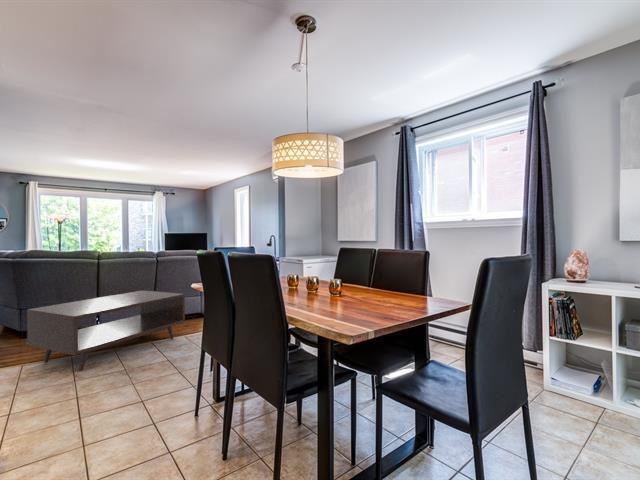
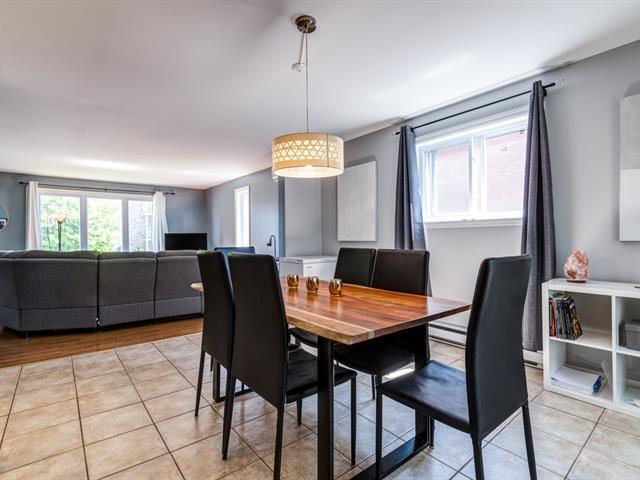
- coffee table (115, 324)
